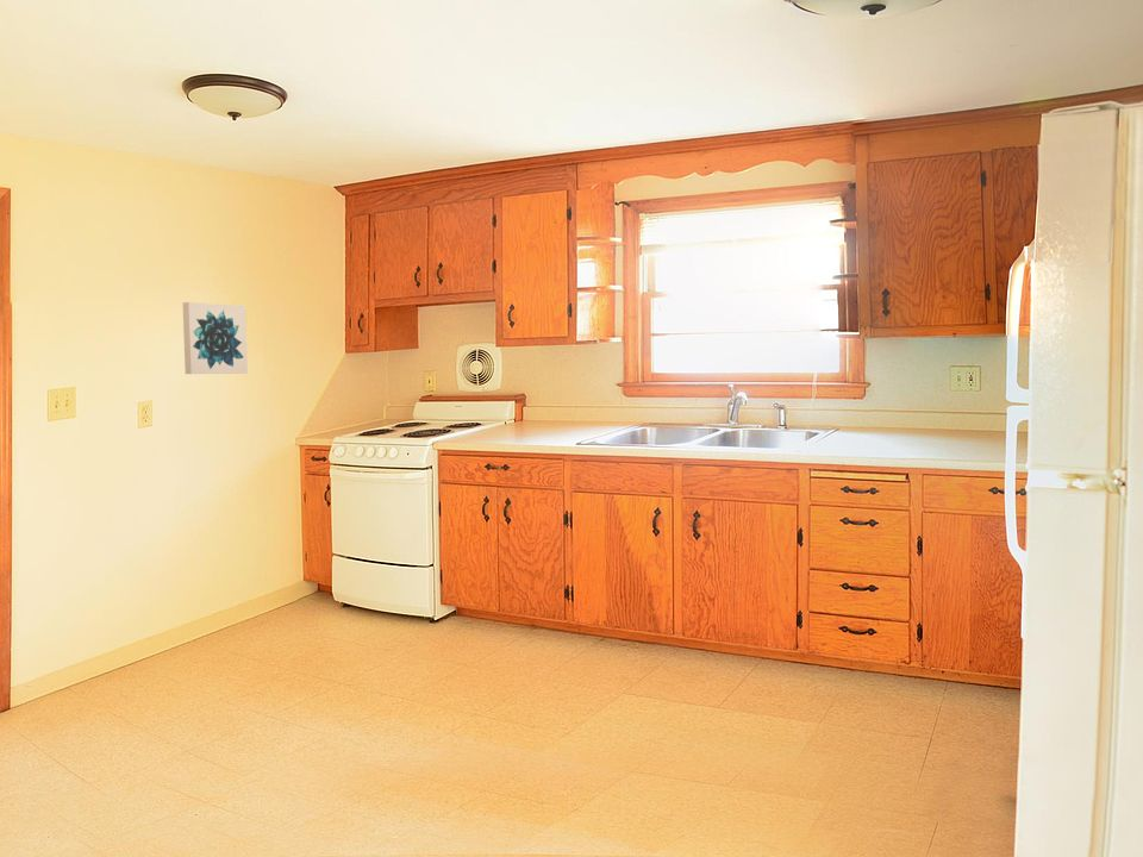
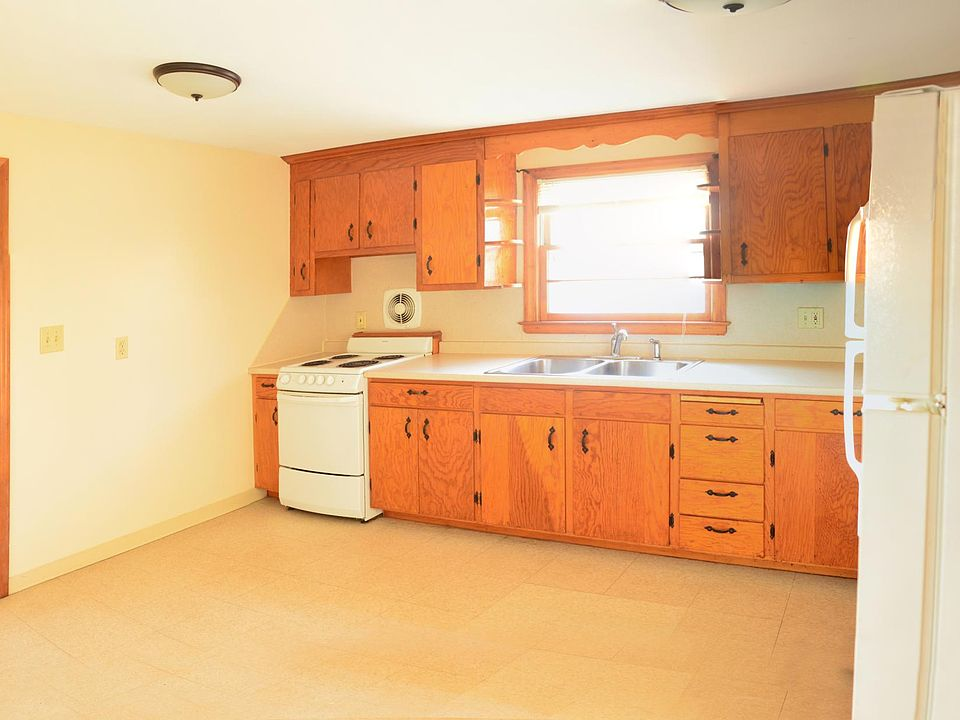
- wall art (216, 338)
